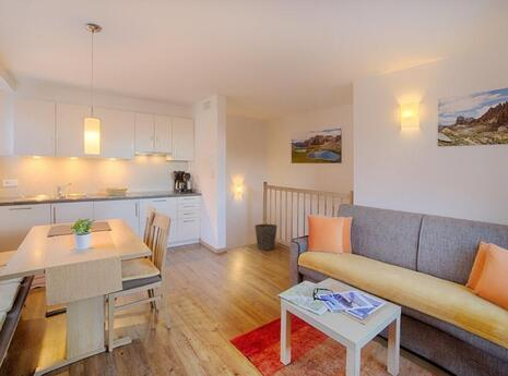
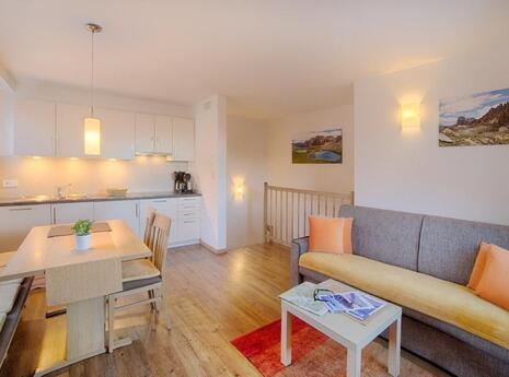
- waste bin (265, 236)
